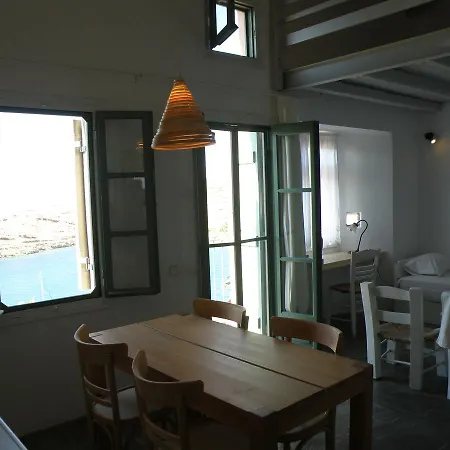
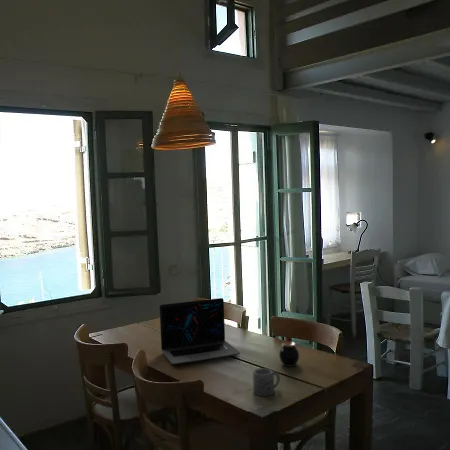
+ mug (267, 380)
+ laptop (199, 330)
+ jar (289, 353)
